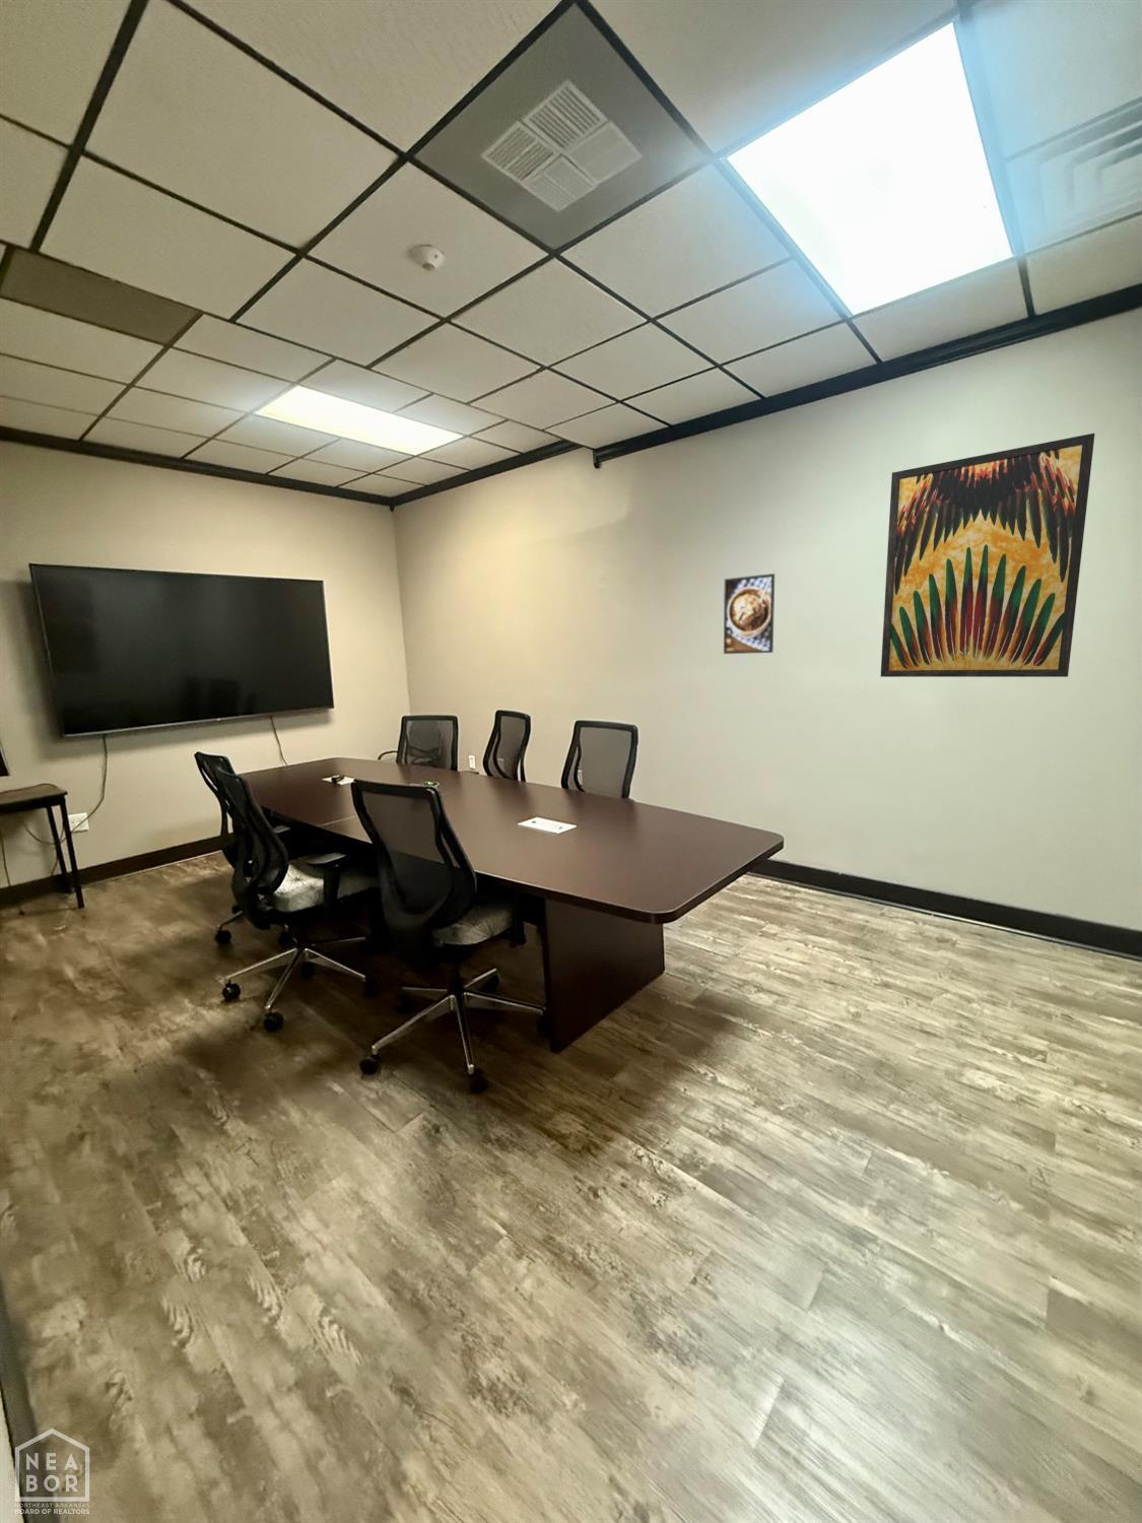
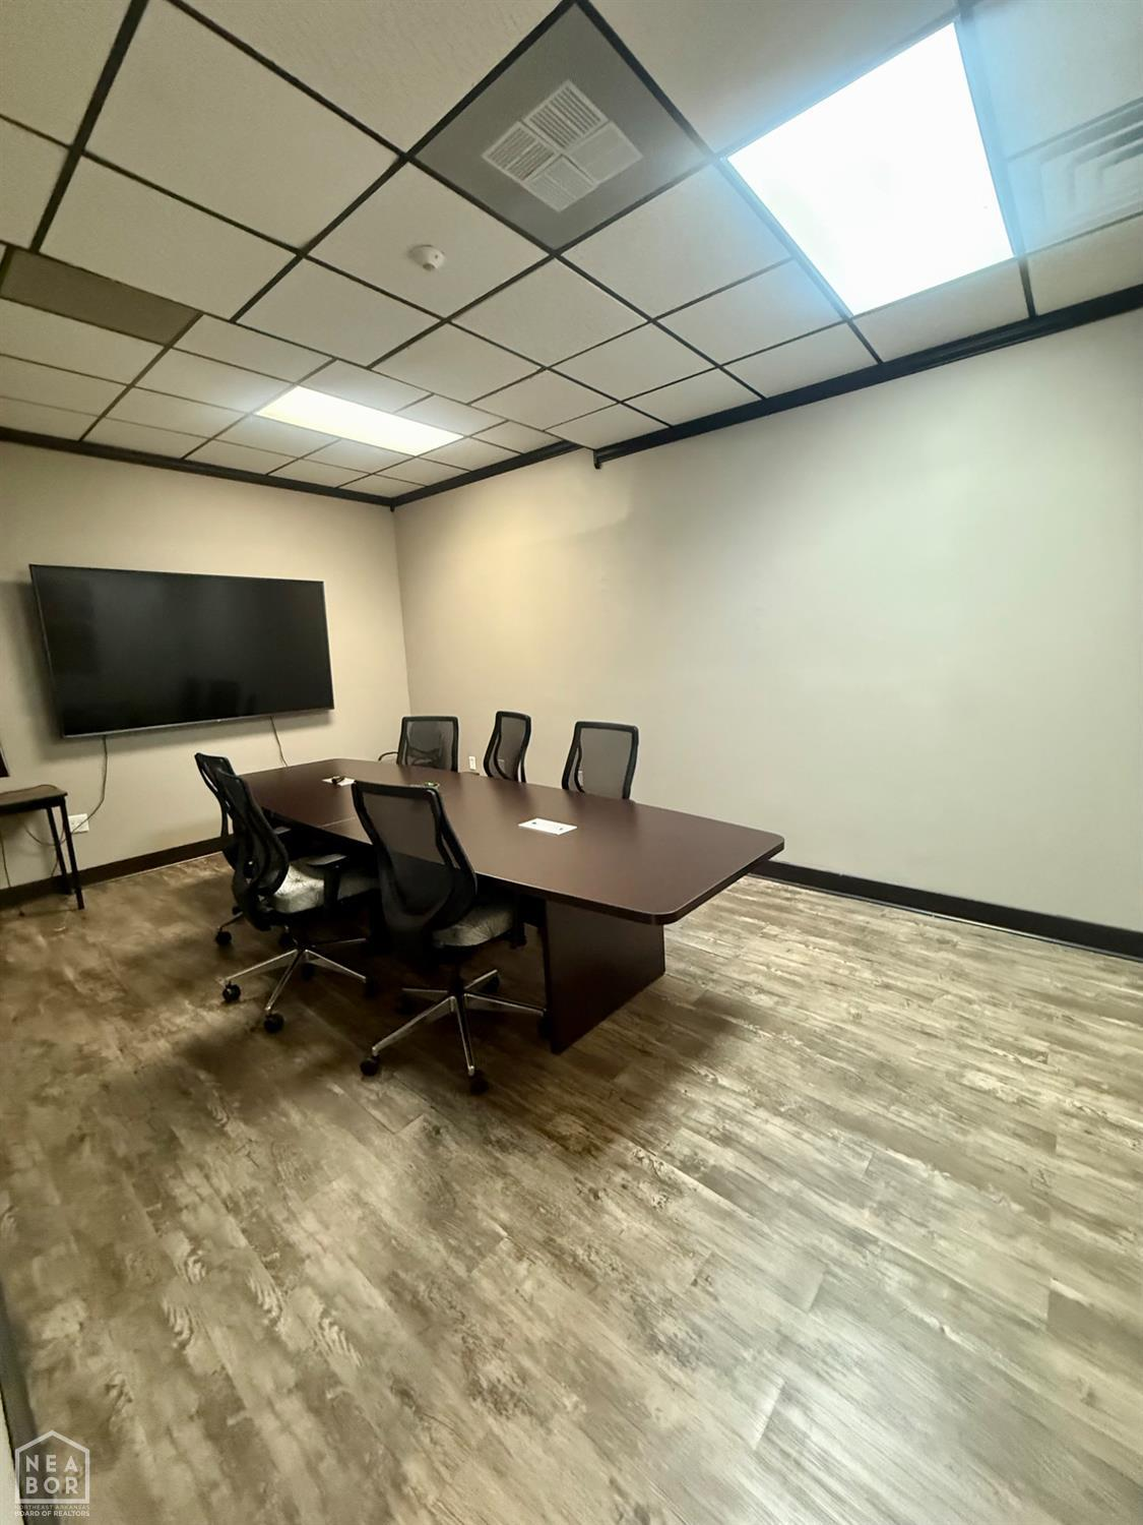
- wall art (974, 568)
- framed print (749, 615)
